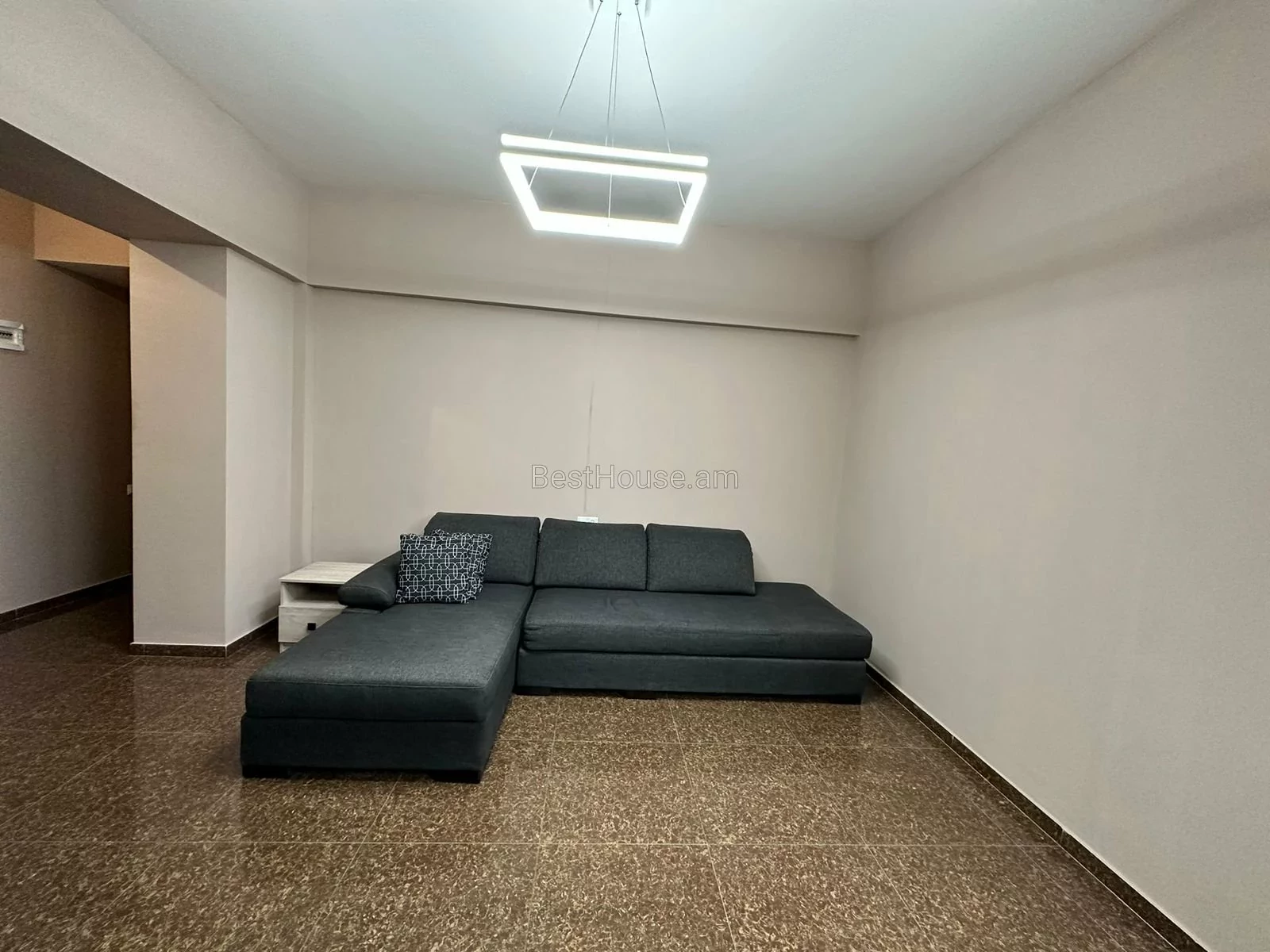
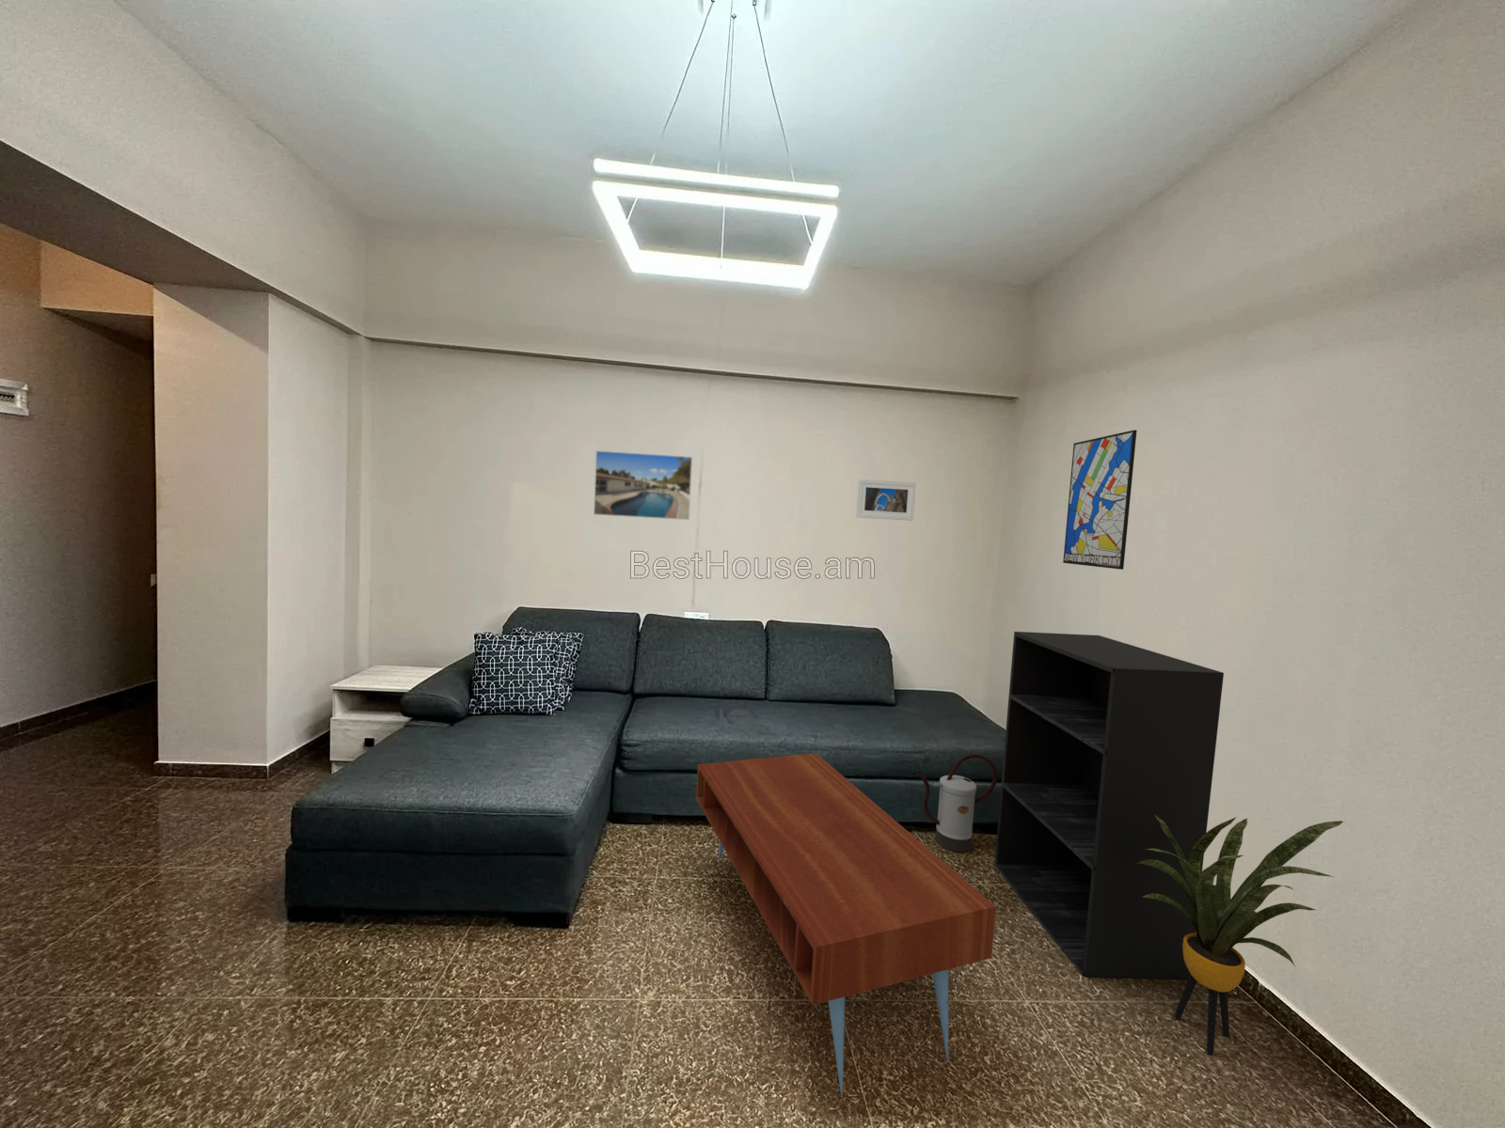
+ watering can (955, 799)
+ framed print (642, 485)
+ bookshelf (1093, 784)
+ wall art (1097, 502)
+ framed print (885, 499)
+ house plant (1235, 932)
+ coffee table (812, 880)
